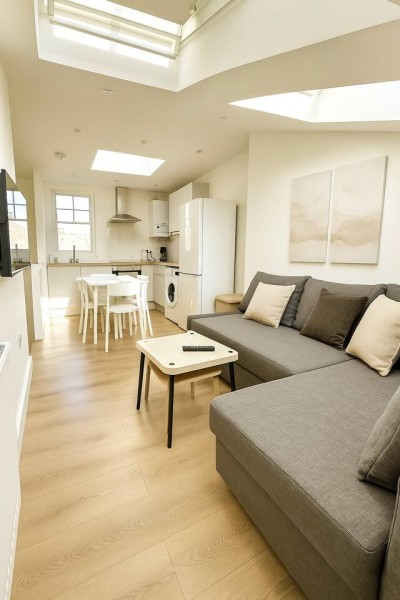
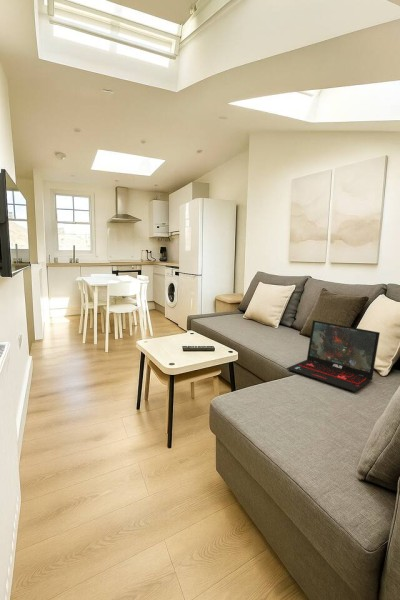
+ laptop (331, 352)
